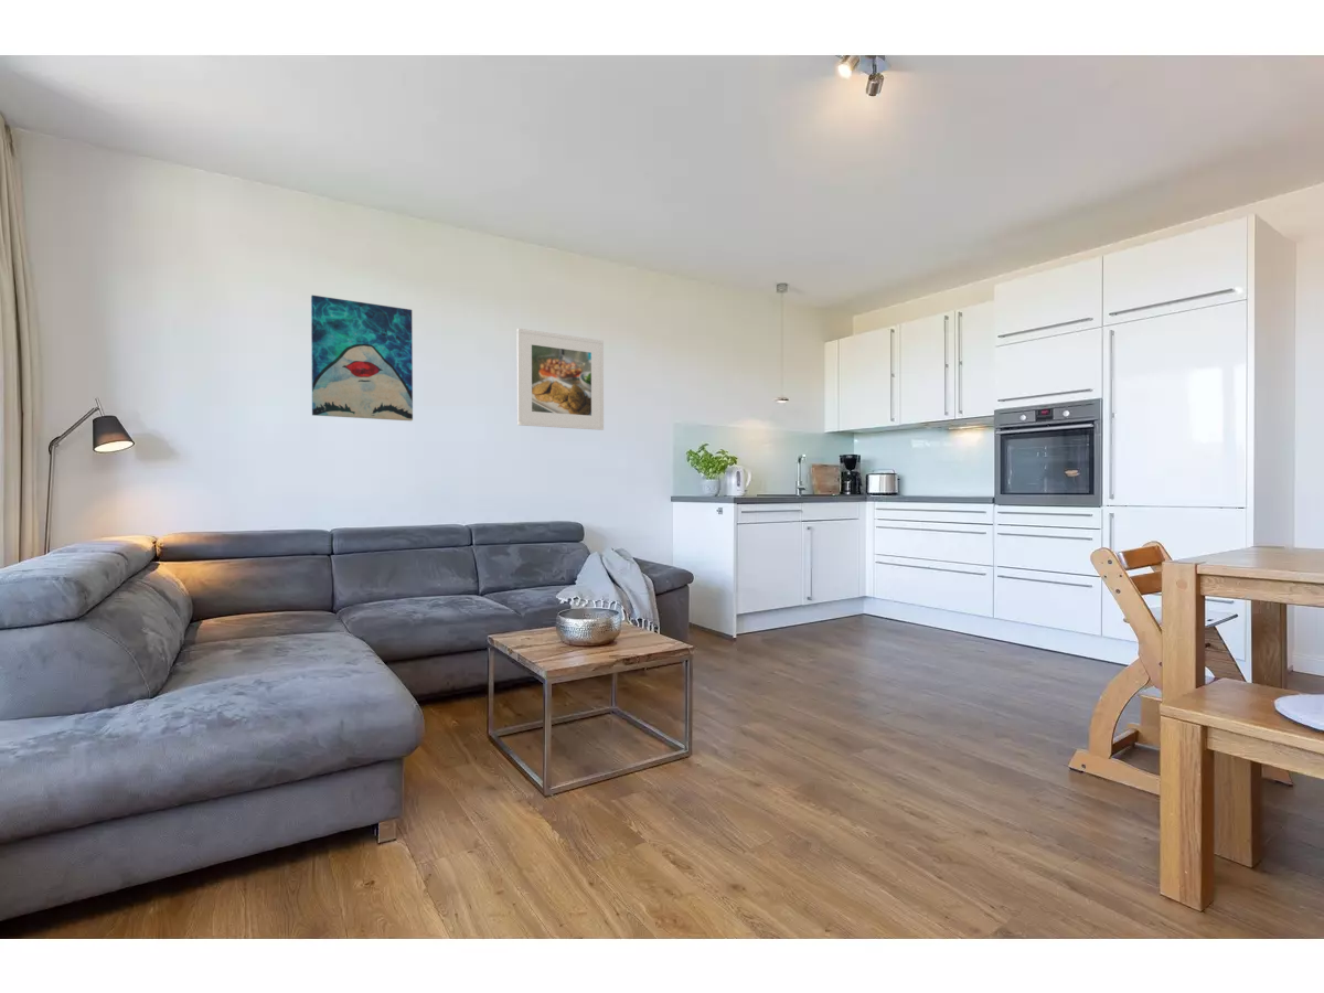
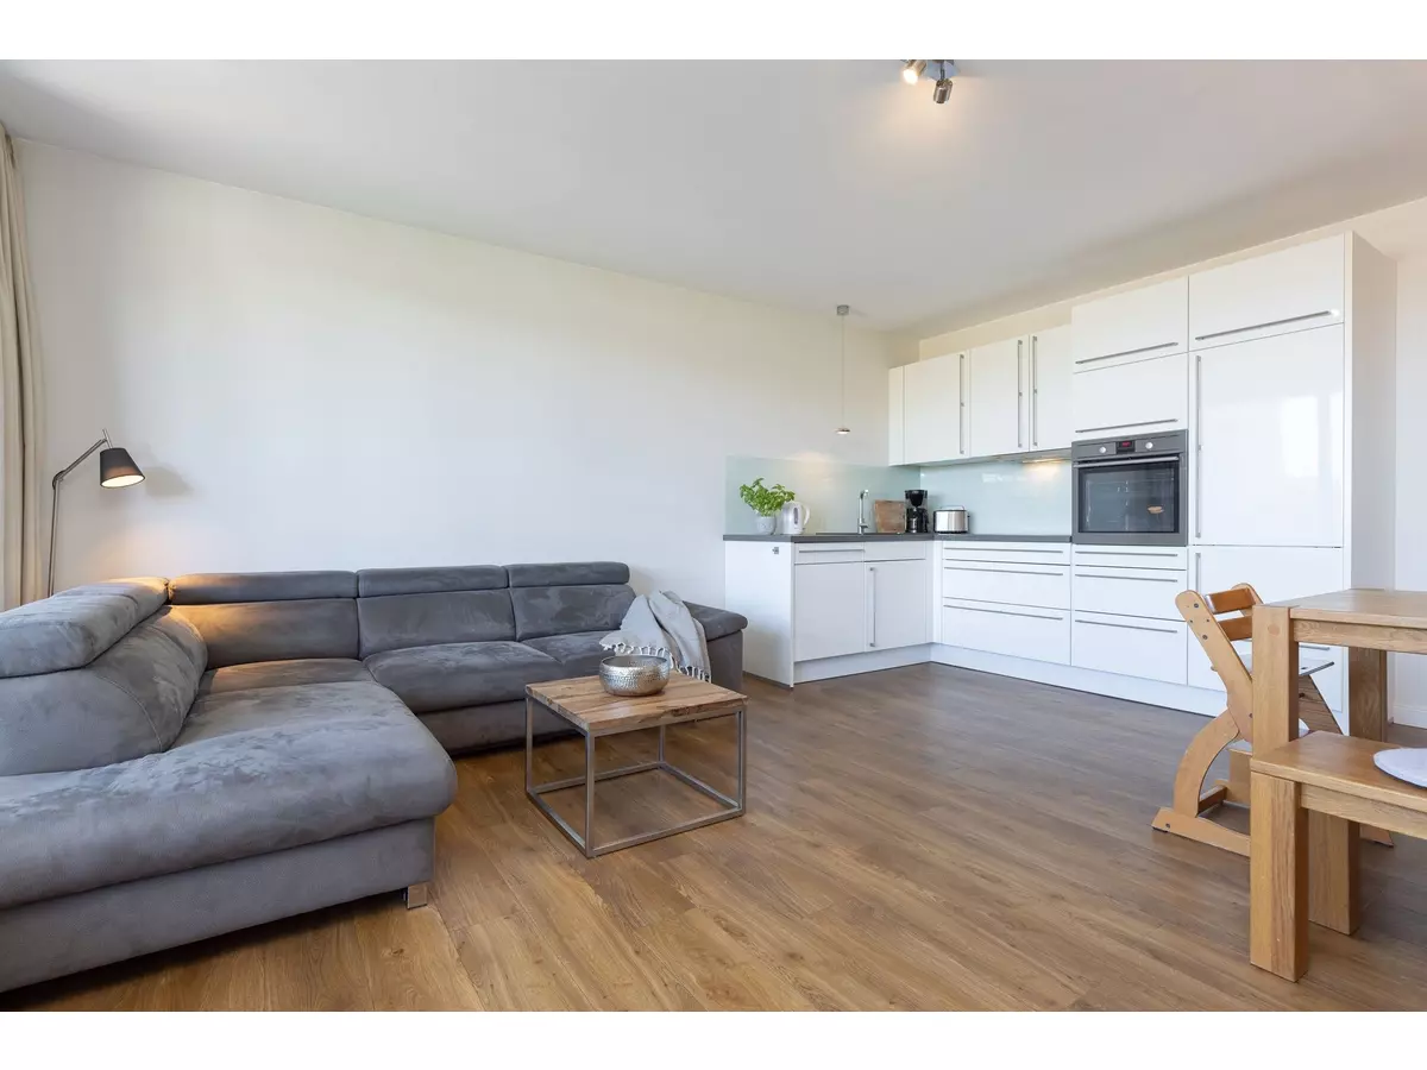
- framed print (562, 381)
- wall art (363, 360)
